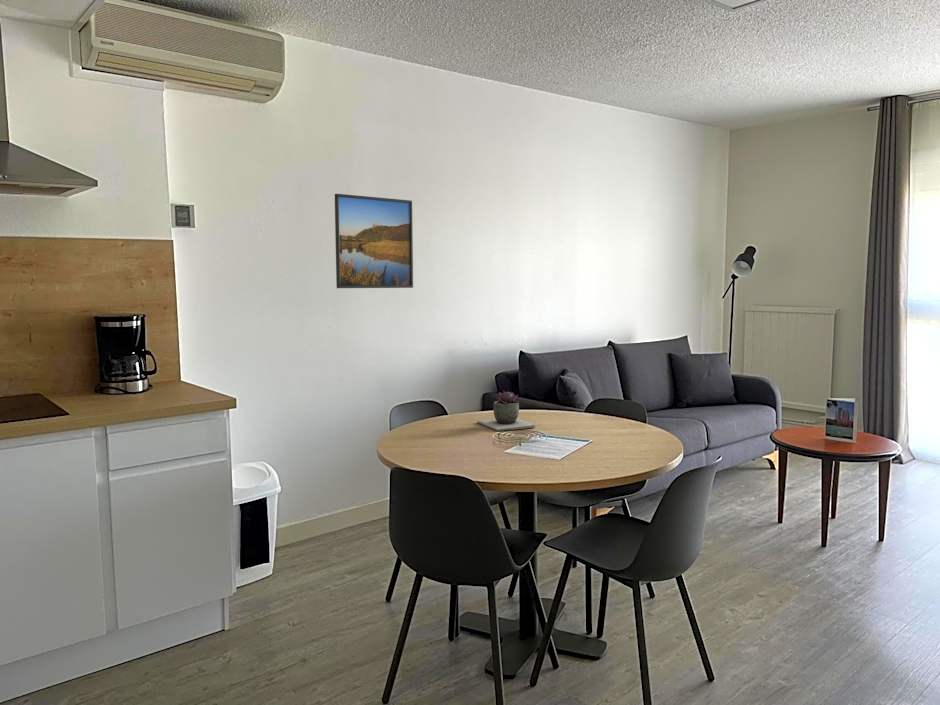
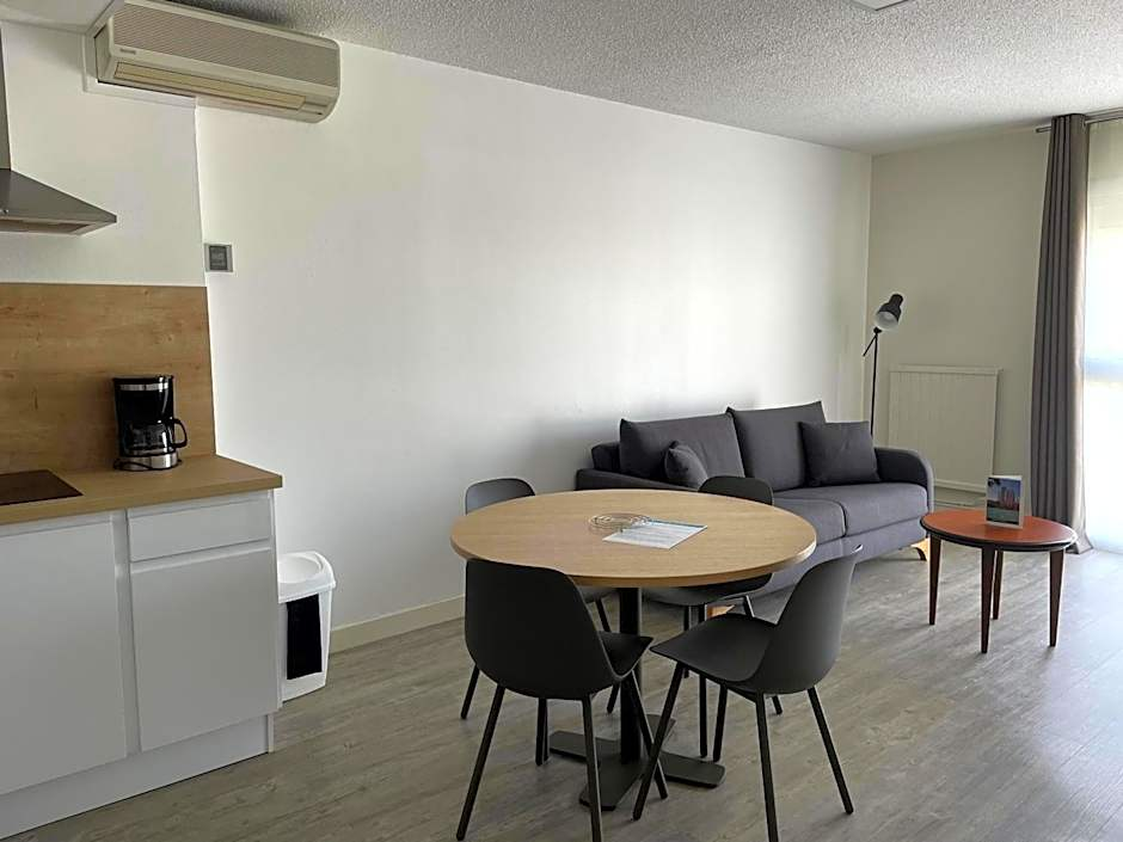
- succulent plant (505, 408)
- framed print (375, 242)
